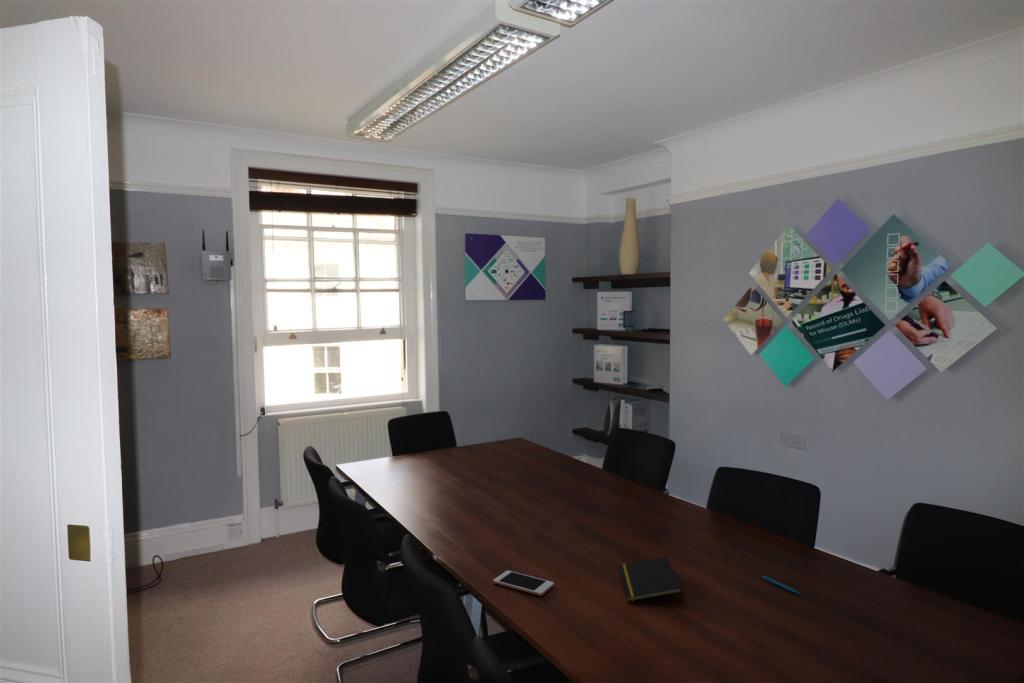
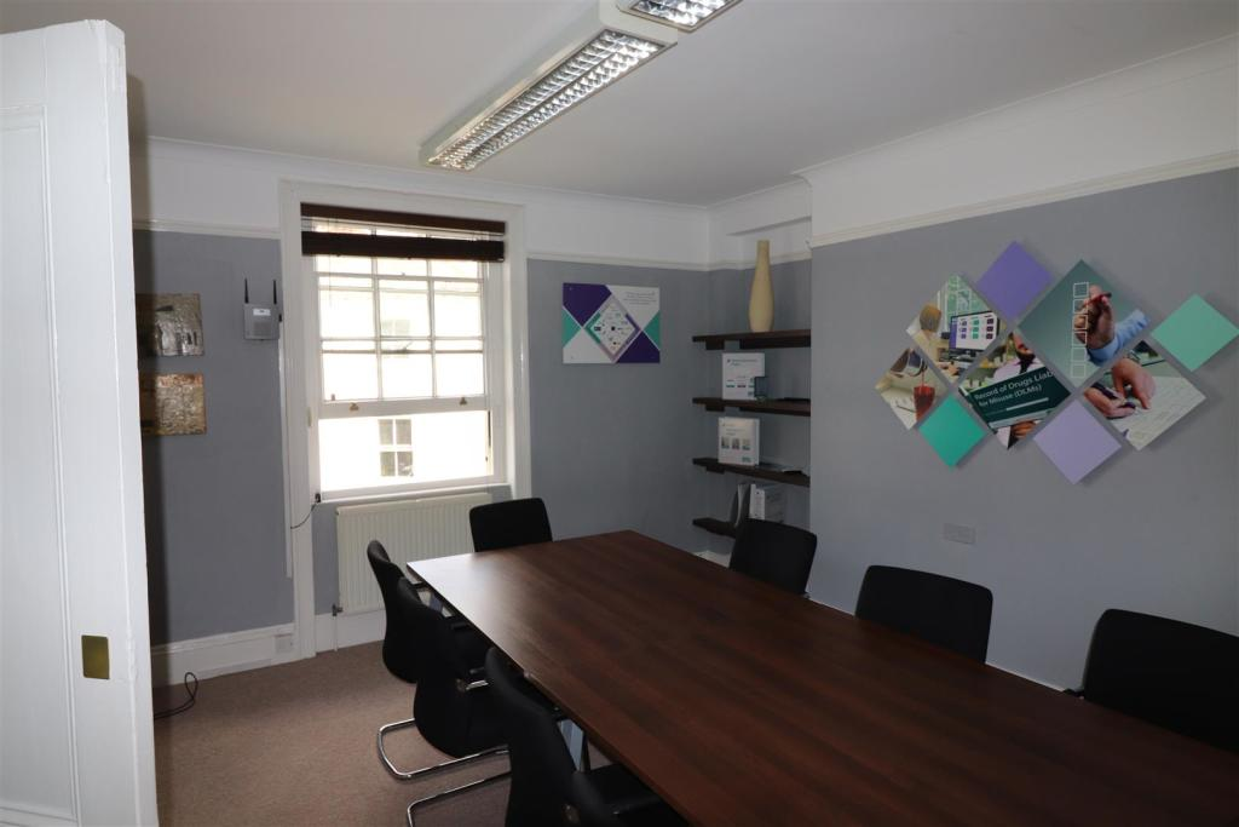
- pen (780, 584)
- notepad (648, 577)
- cell phone (523, 582)
